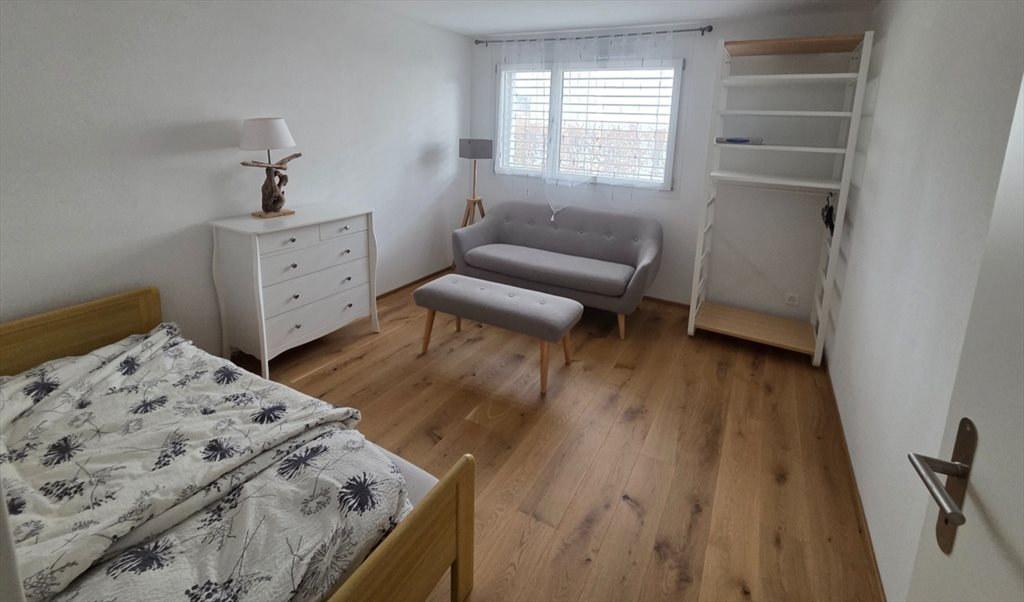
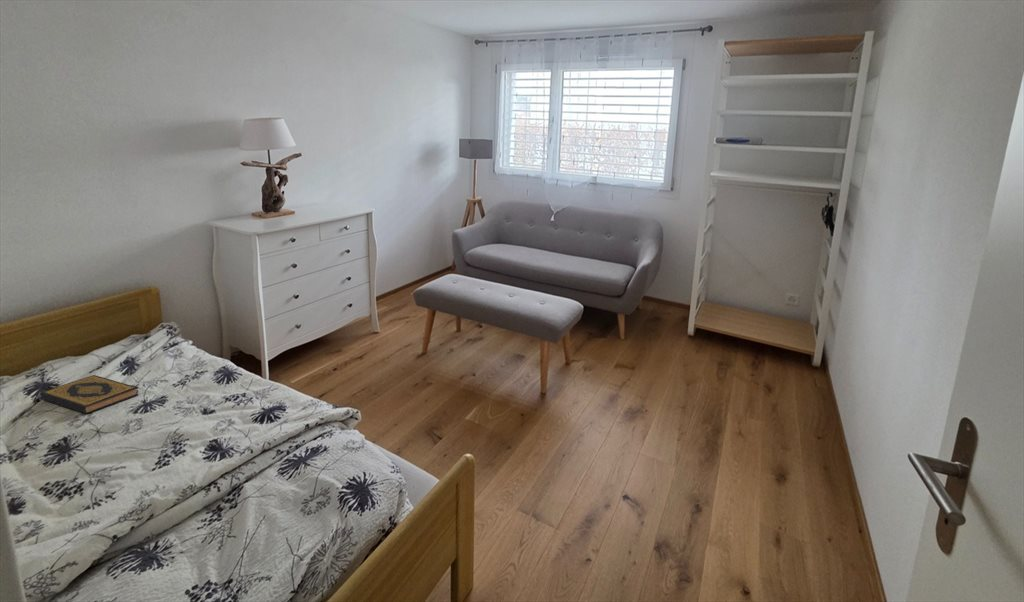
+ hardback book (90, 393)
